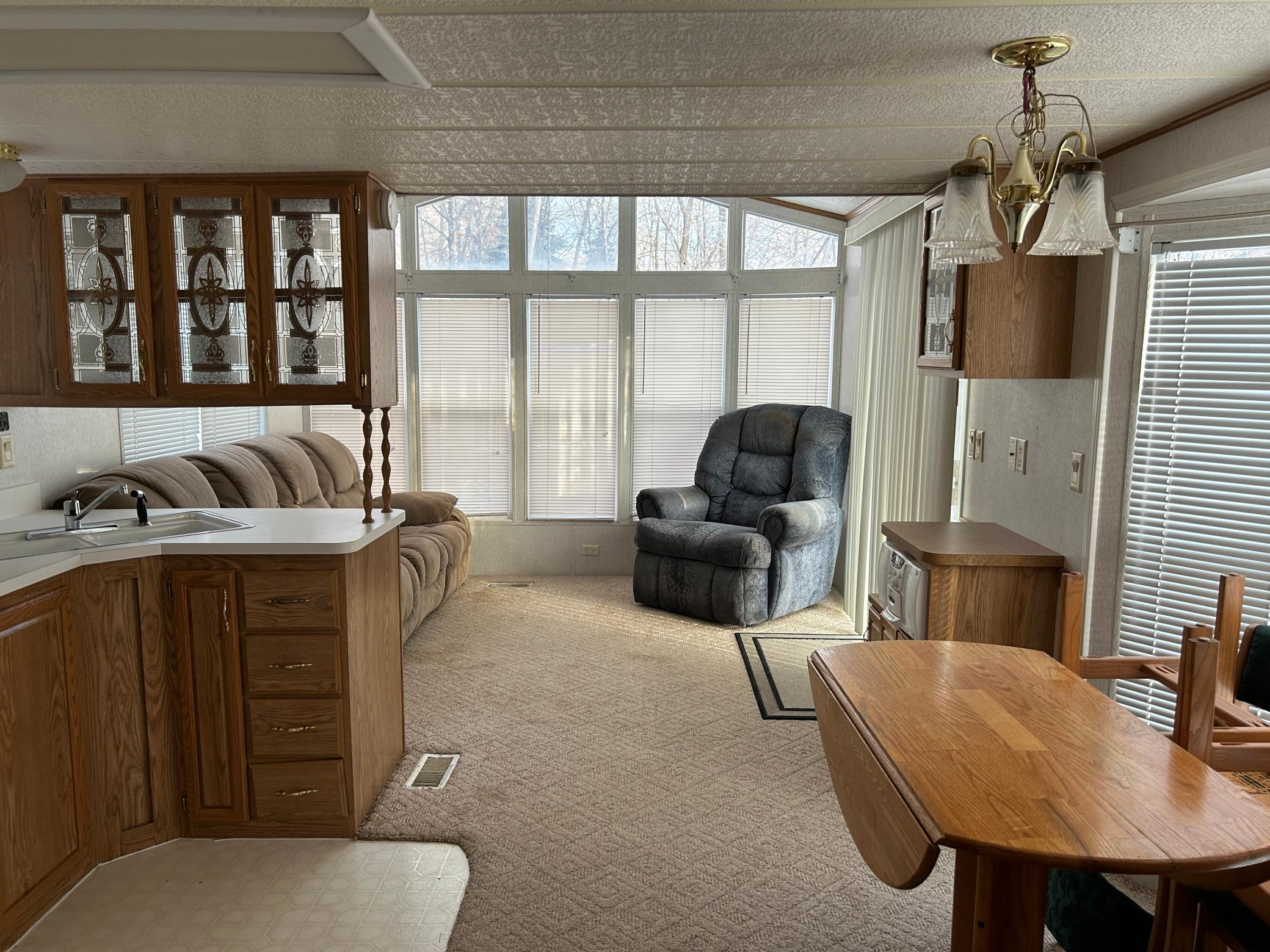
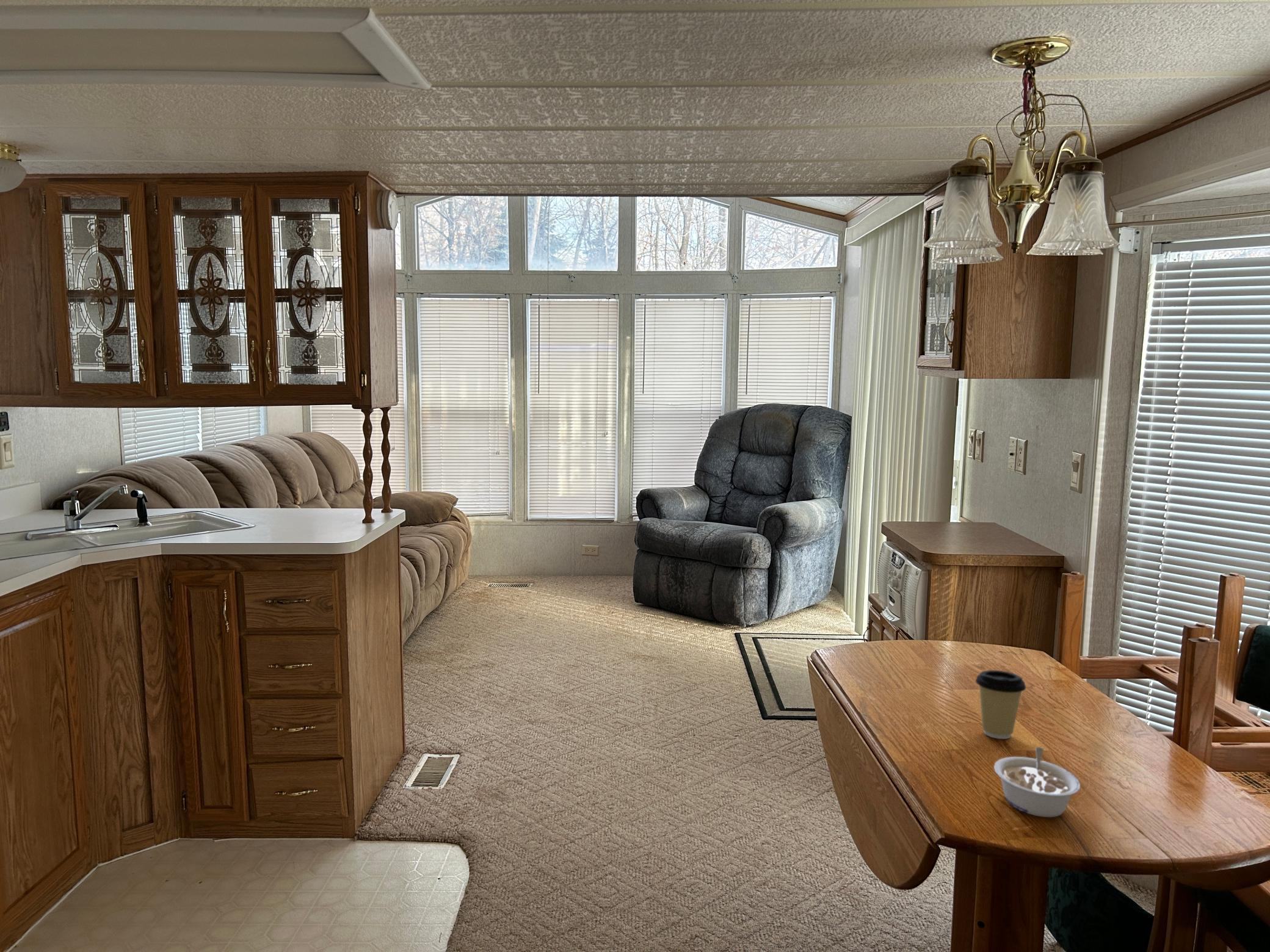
+ coffee cup (999, 704)
+ legume (1033, 784)
